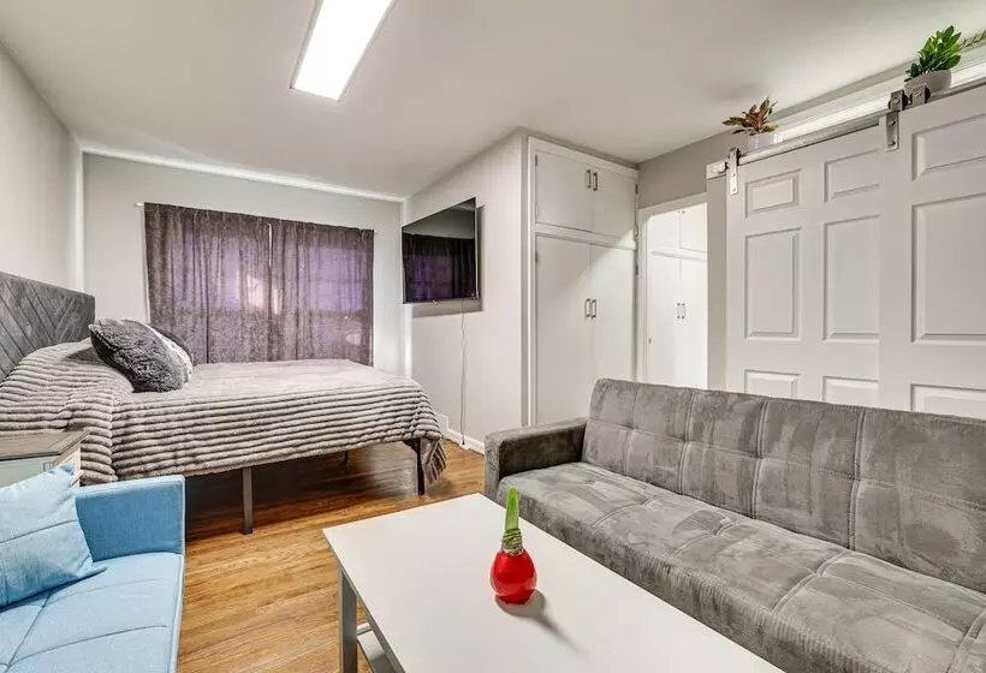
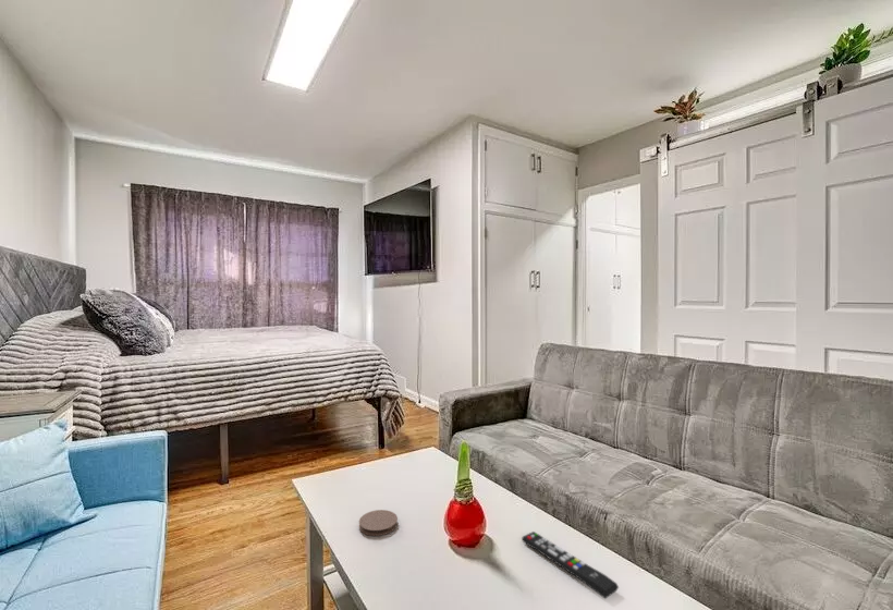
+ remote control (565, 560)
+ coaster (378, 522)
